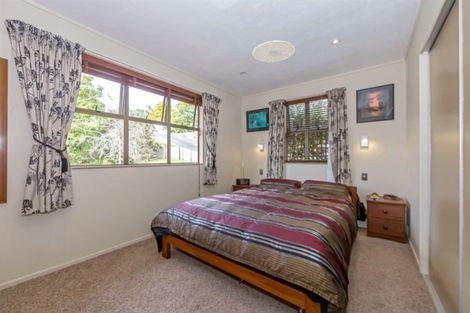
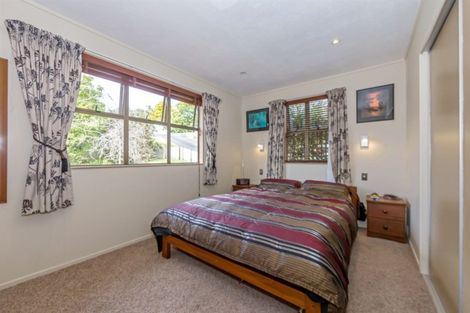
- ceiling light (273, 50)
